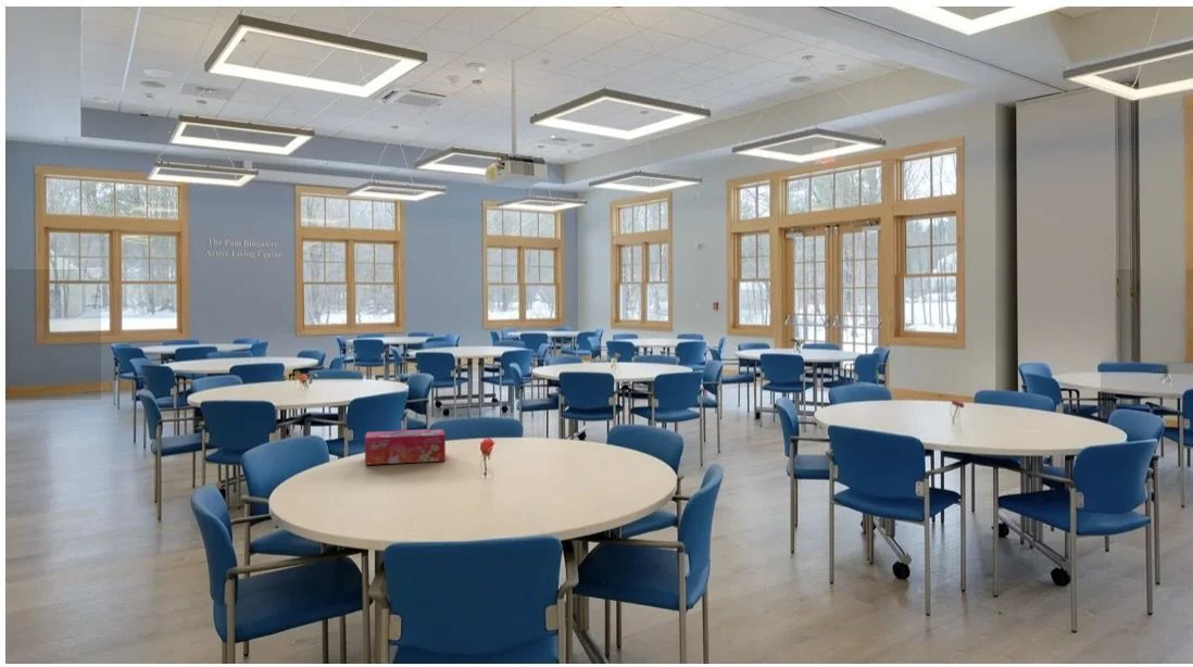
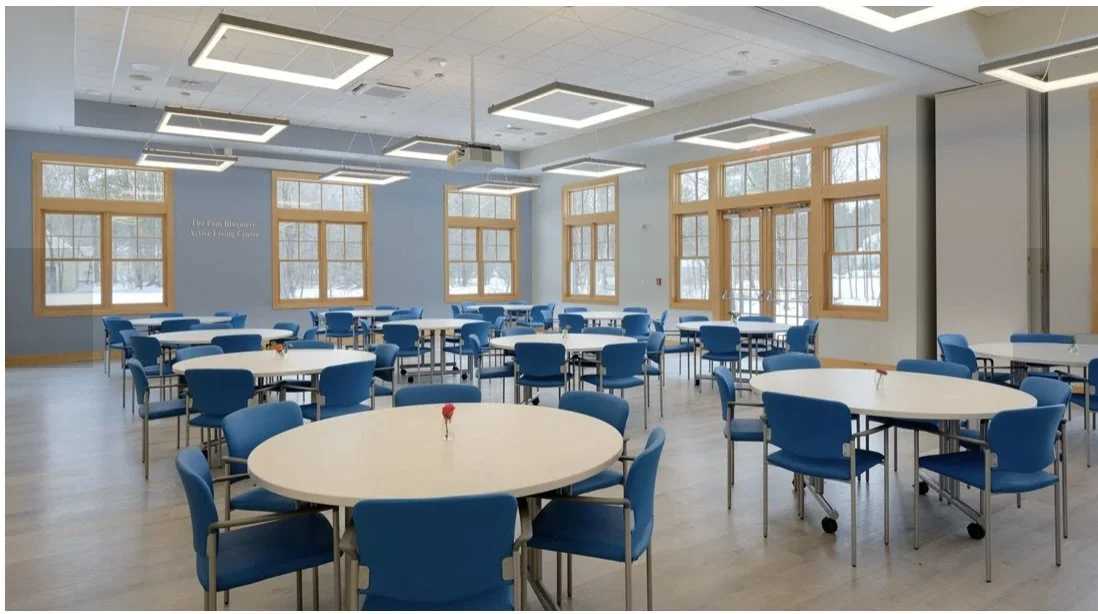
- tissue box (405, 445)
